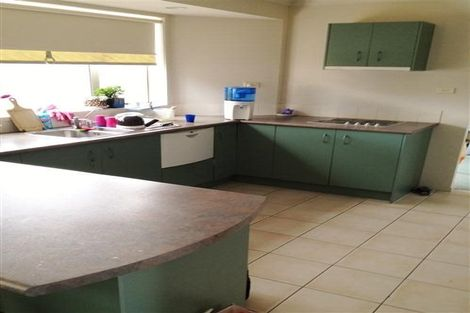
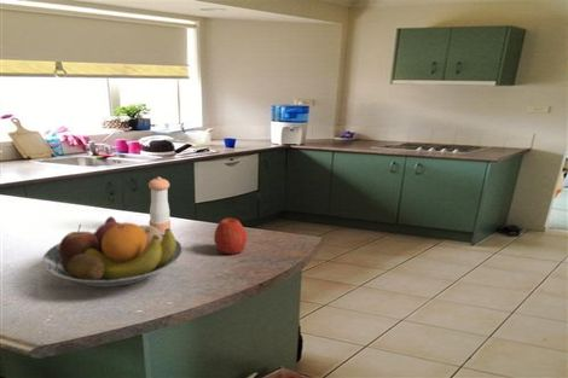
+ fruit bowl (115, 246)
+ pepper shaker (160, 203)
+ apple (230, 234)
